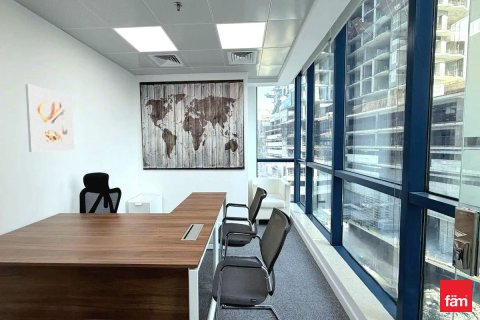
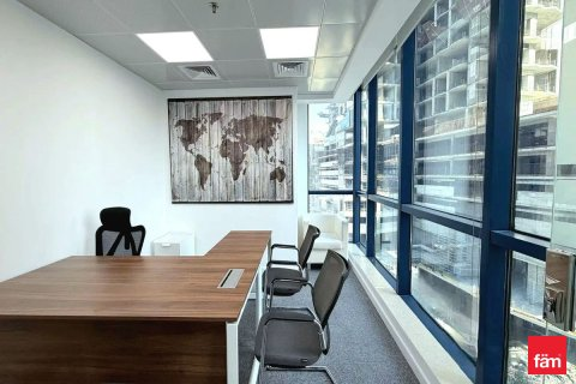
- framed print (53, 121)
